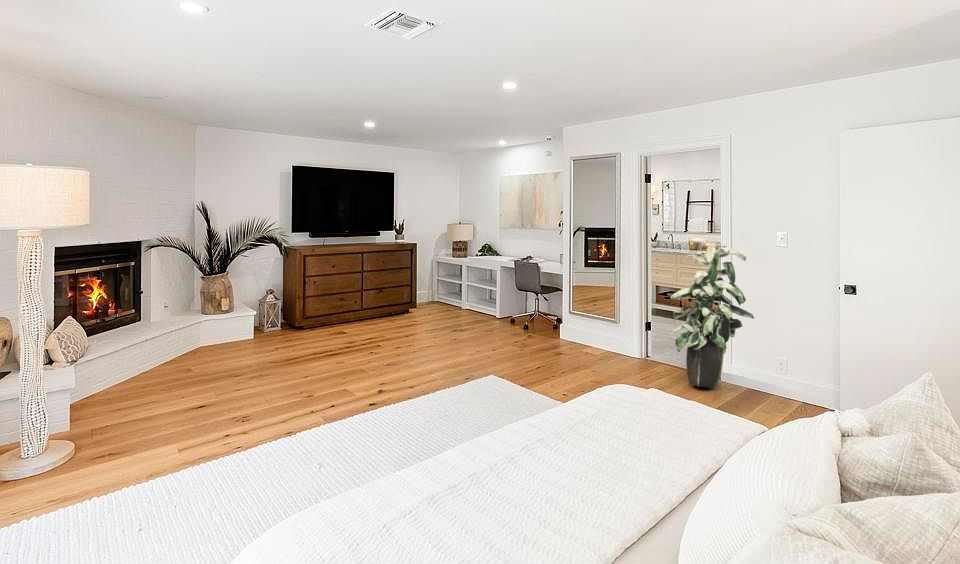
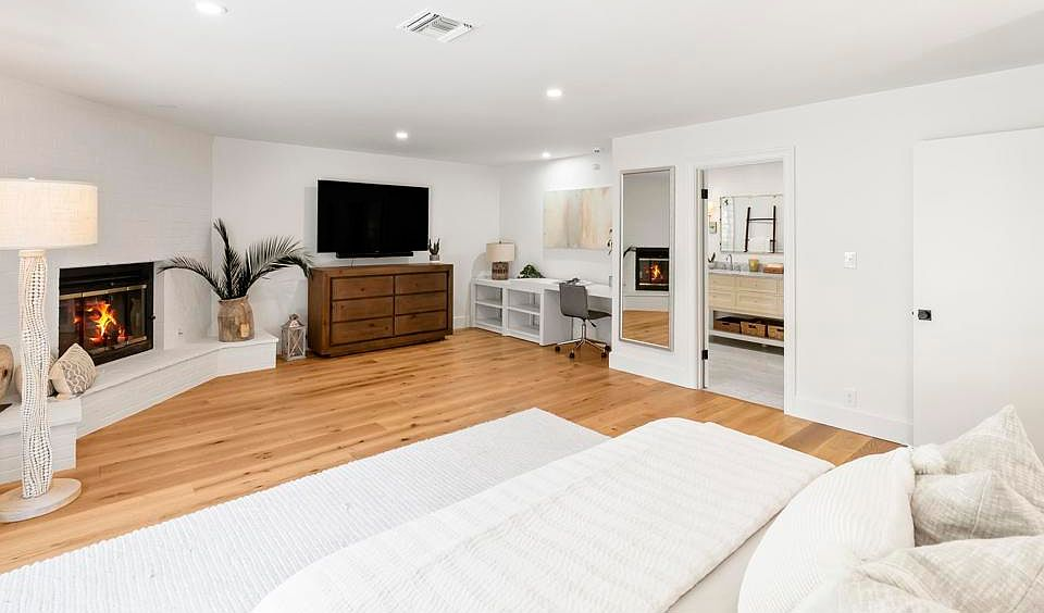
- indoor plant (705, 312)
